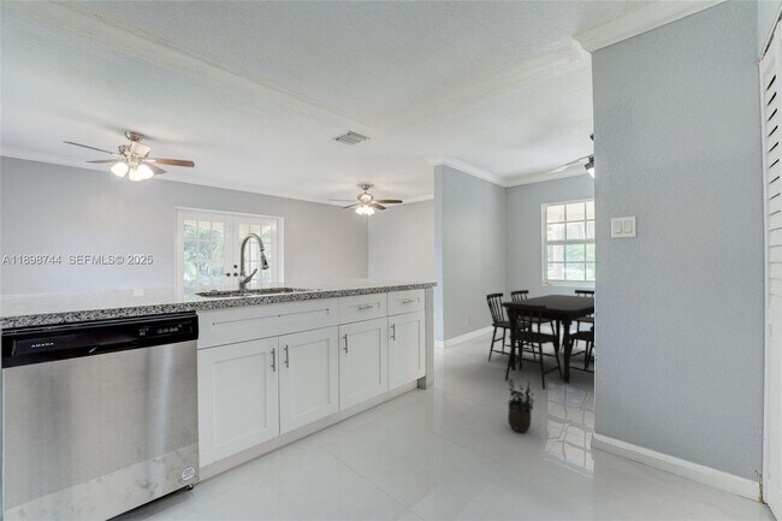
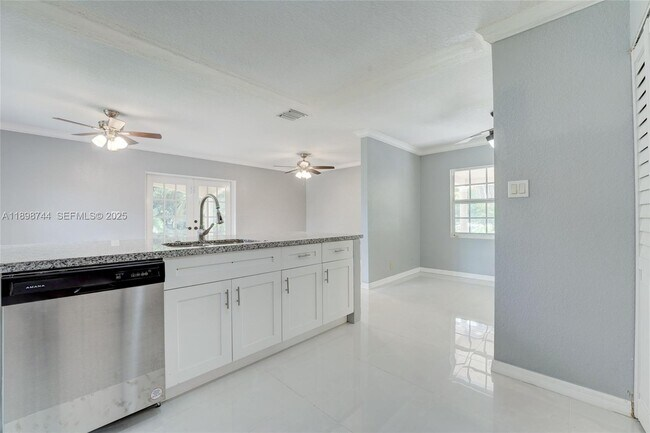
- dining table (559, 330)
- potted plant (519, 401)
